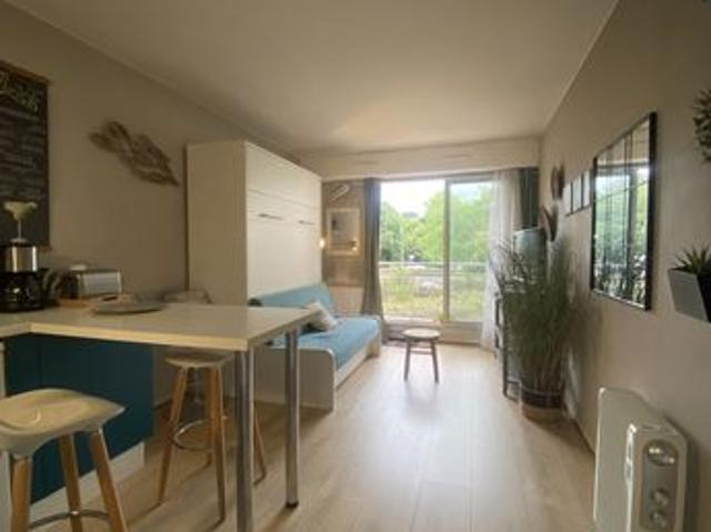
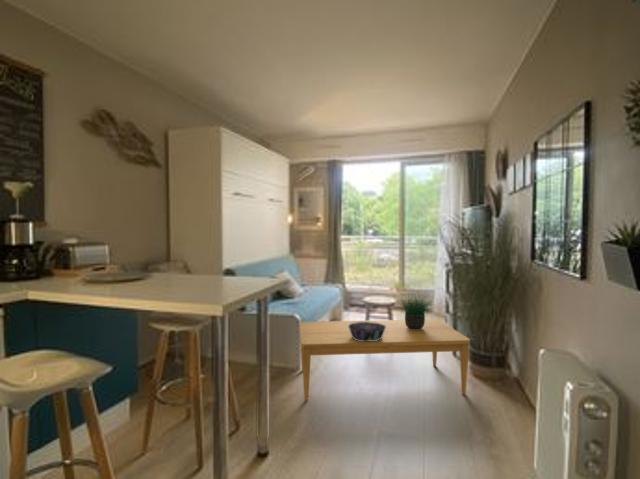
+ decorative bowl (366, 331)
+ coffee table (377, 353)
+ potted plant (414, 305)
